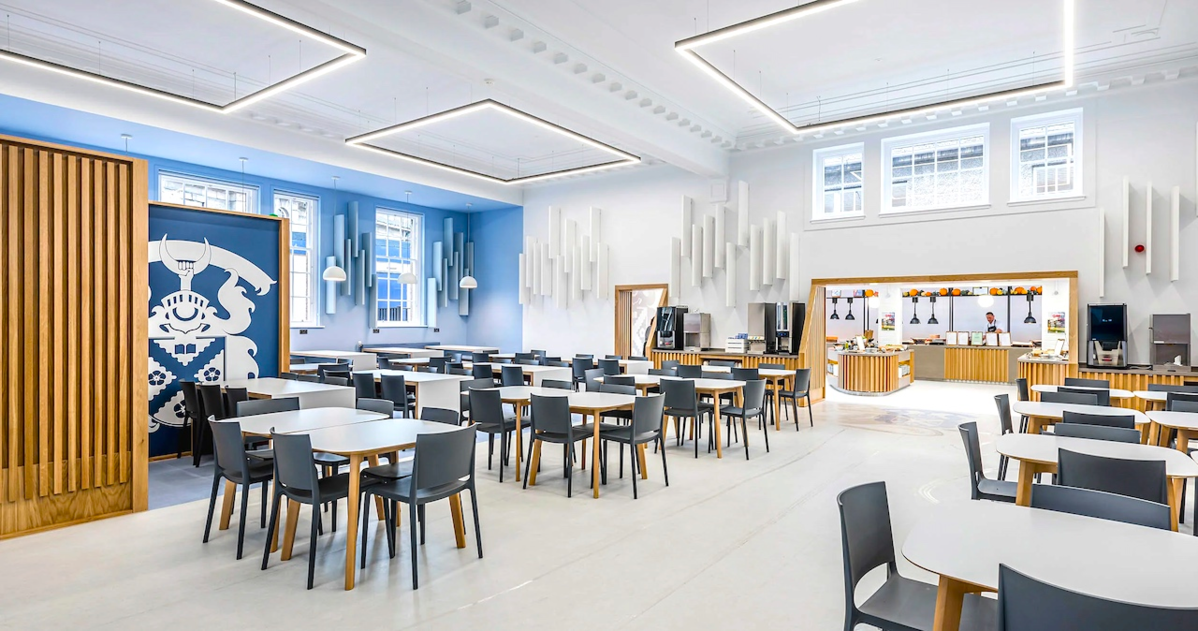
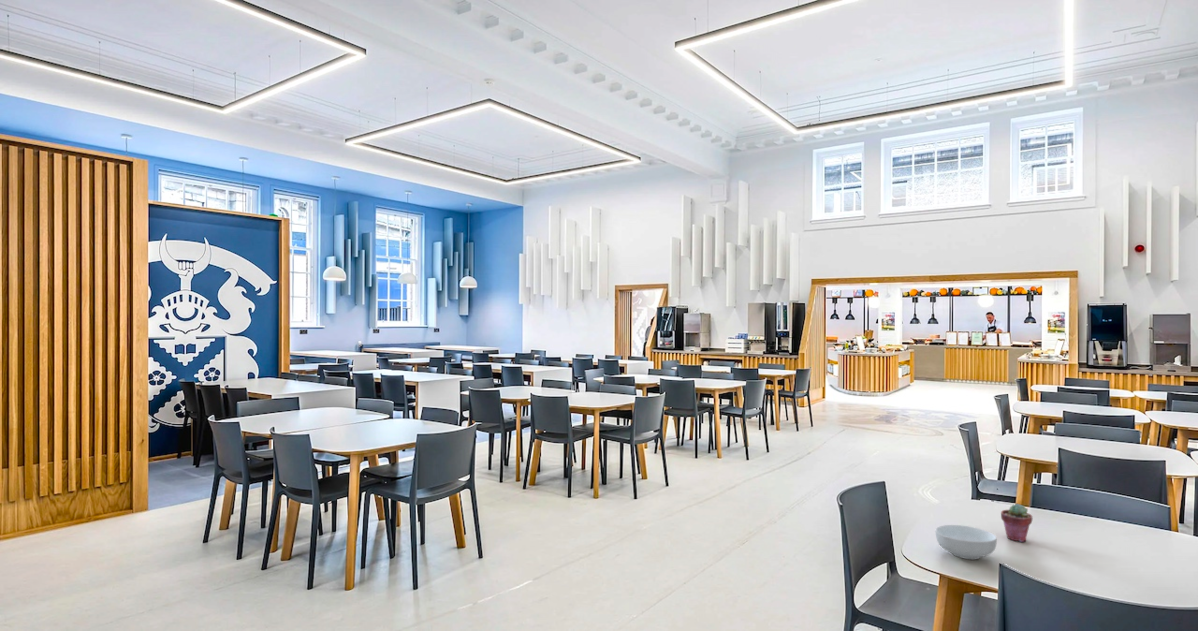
+ potted succulent (1016, 521)
+ cereal bowl (965, 543)
